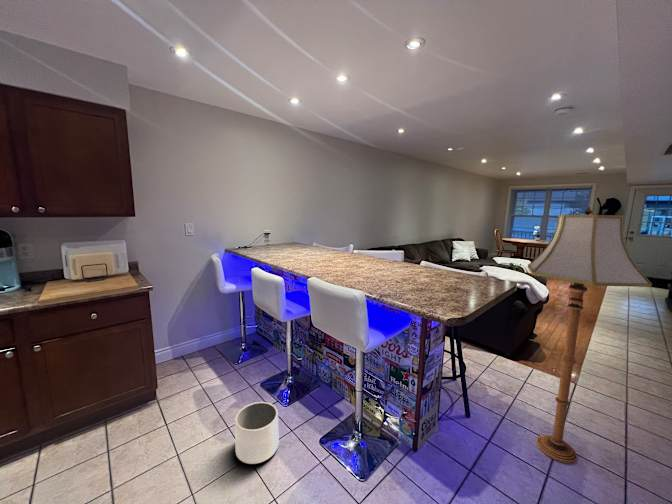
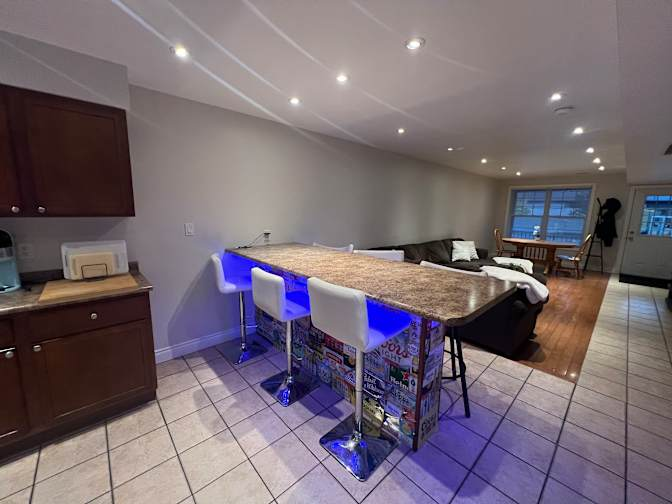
- planter (257, 431)
- floor lamp (572, 335)
